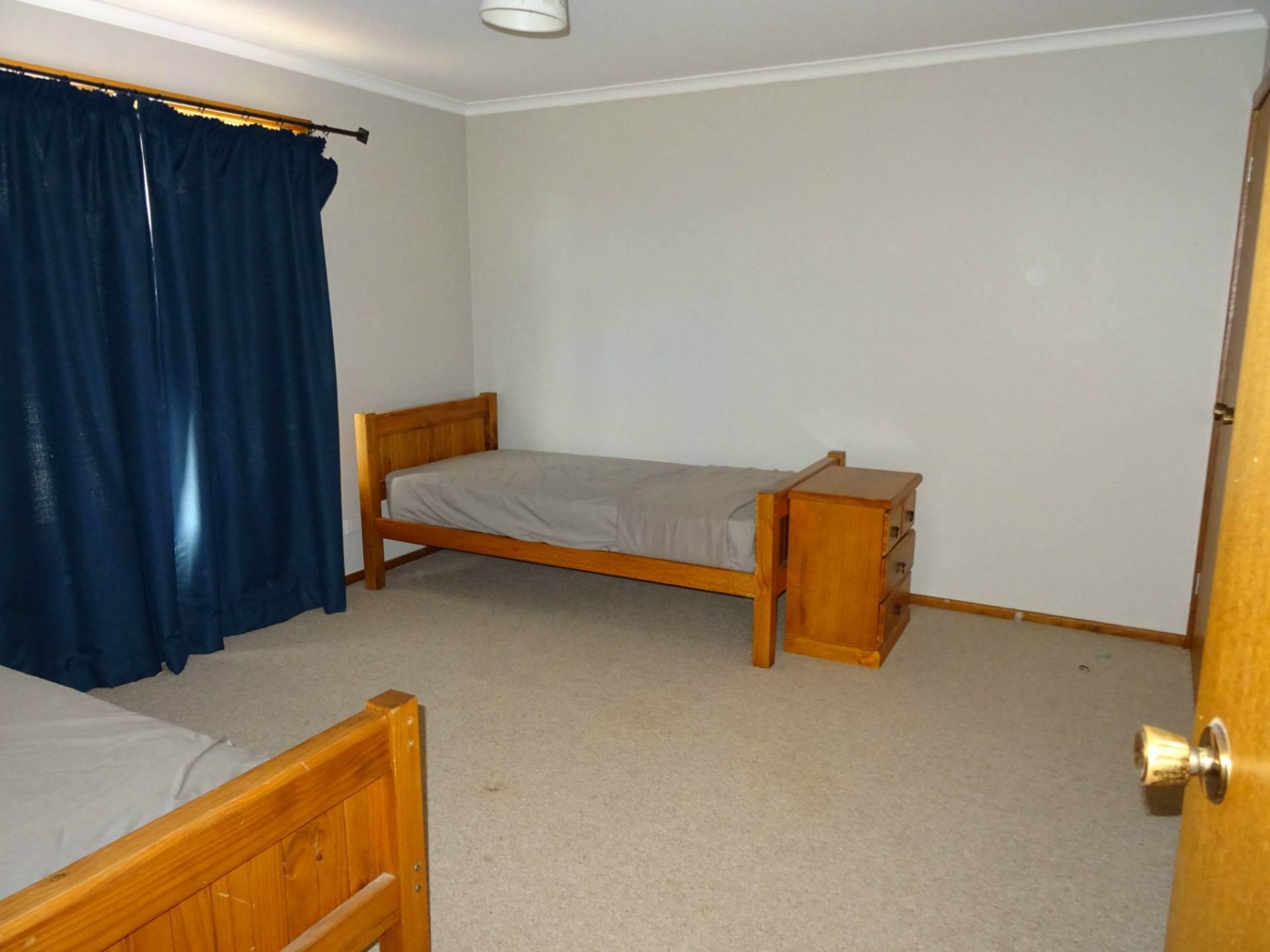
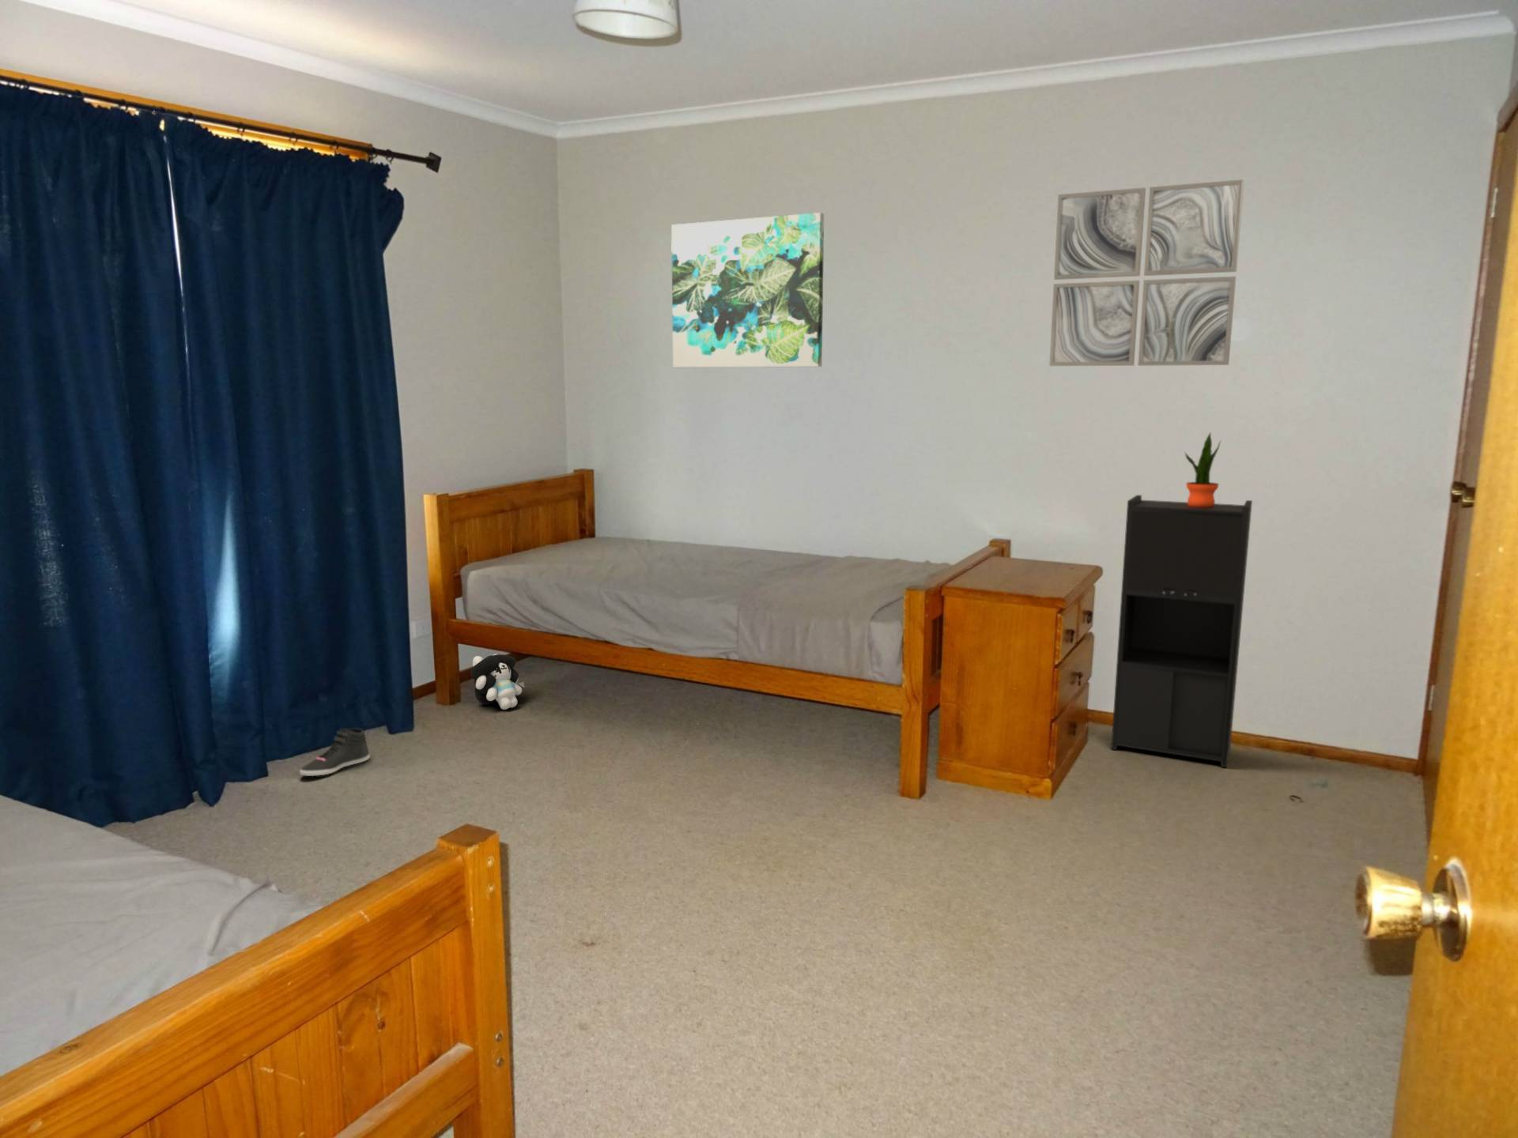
+ wall art (1143, 280)
+ sneaker (332, 750)
+ wall art (745, 294)
+ potted plant (1202, 469)
+ cabinet (1180, 628)
+ plush toy (498, 679)
